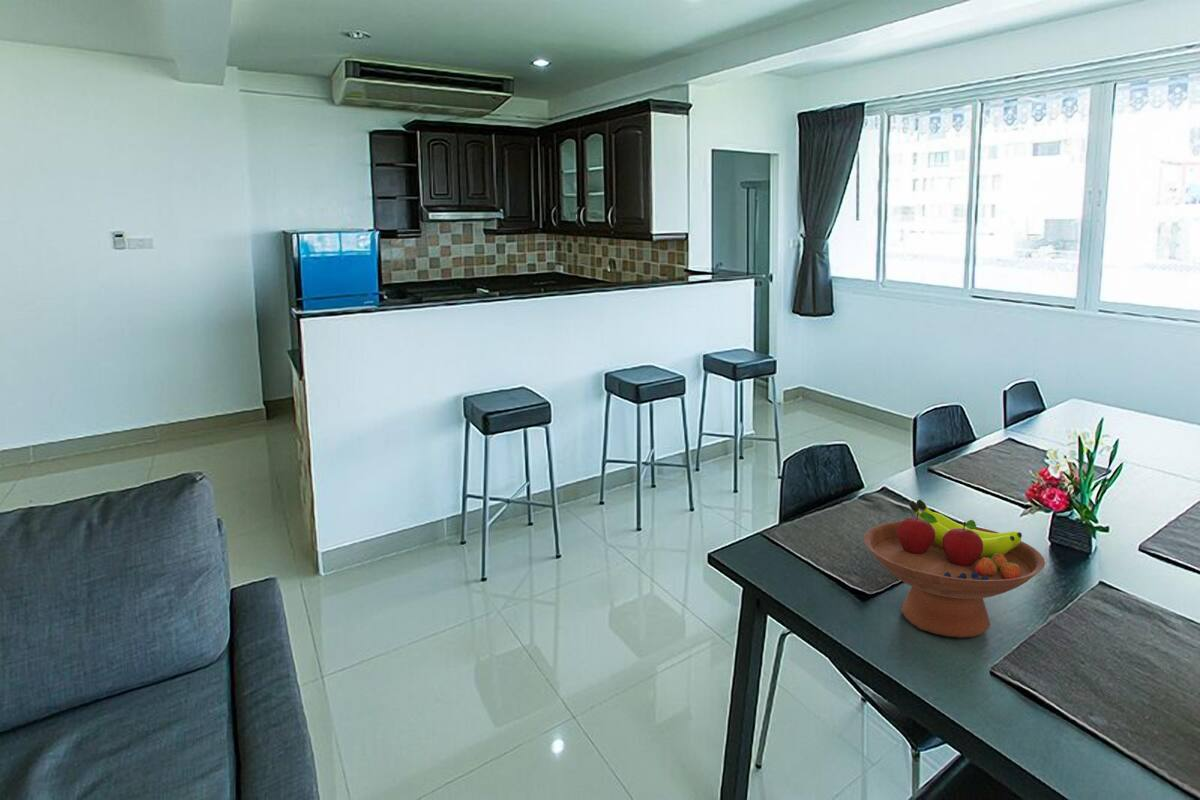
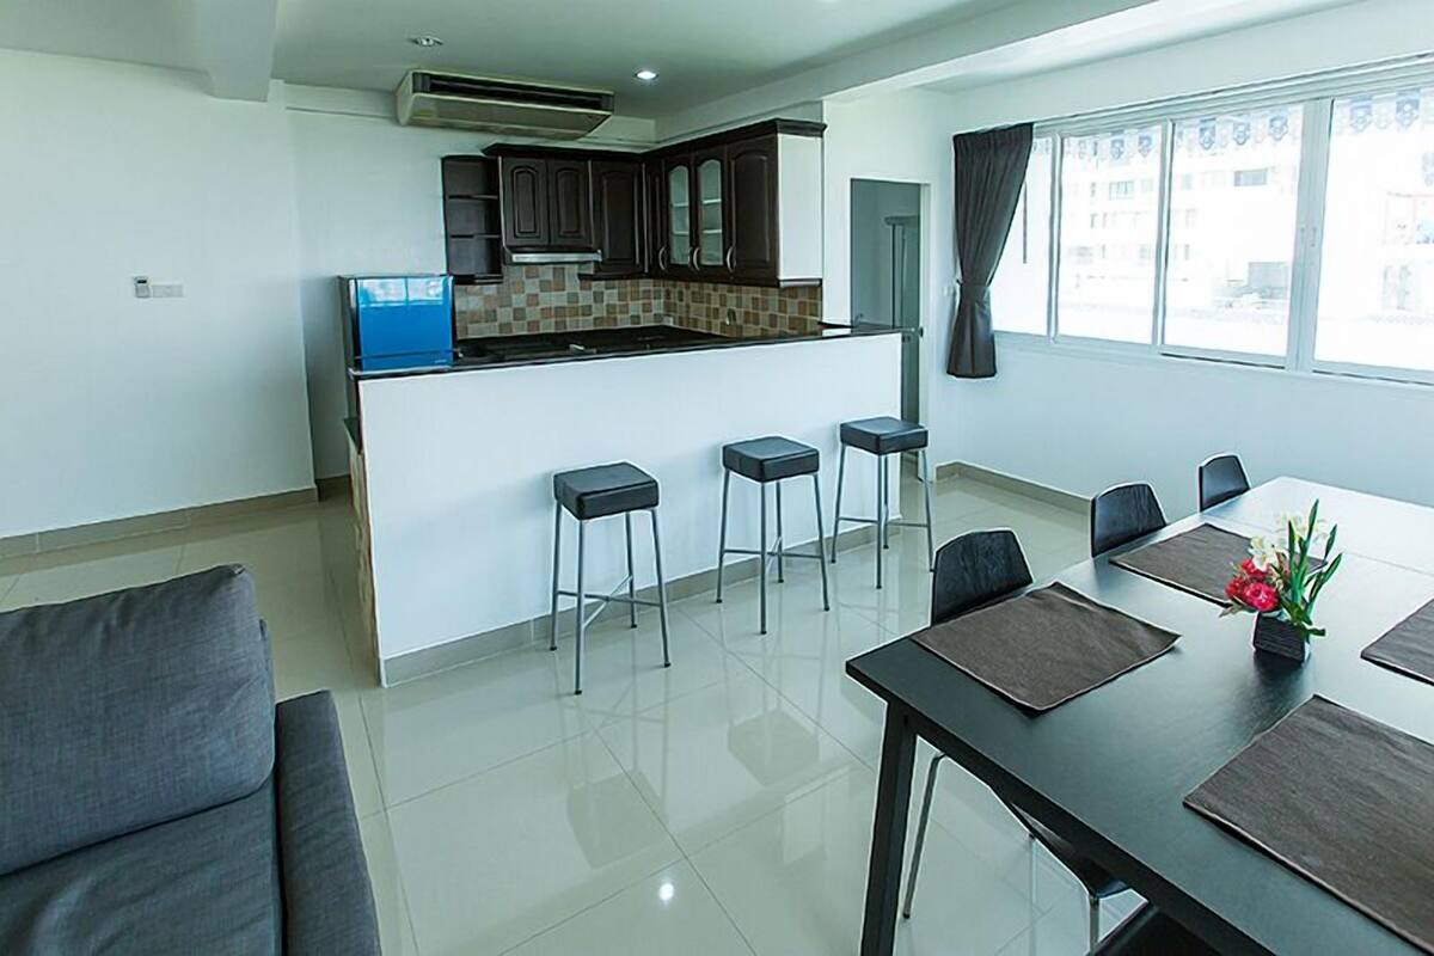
- fruit bowl (948, 569)
